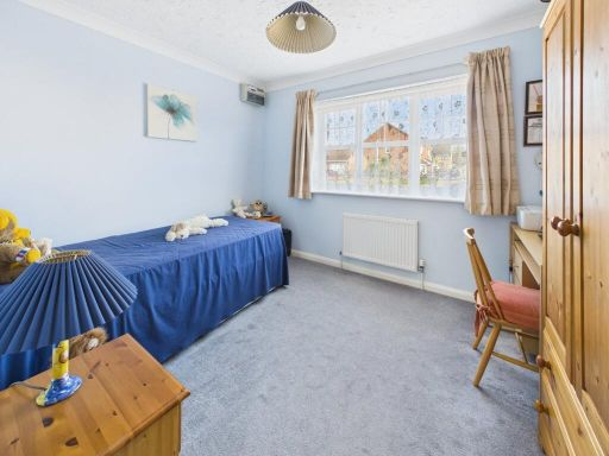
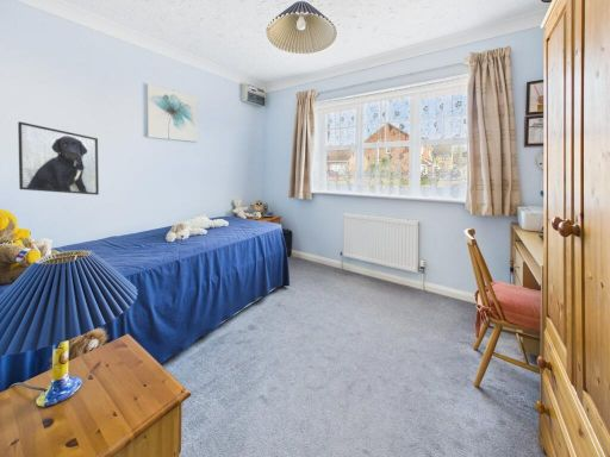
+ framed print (62, 161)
